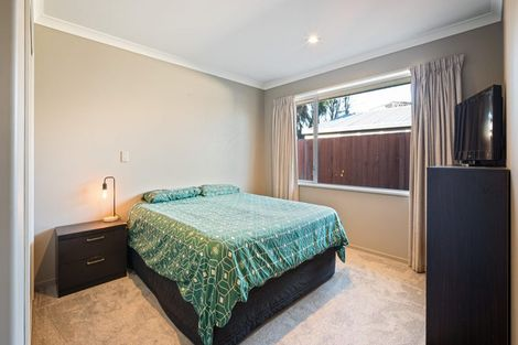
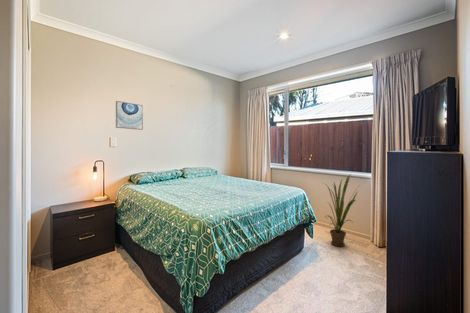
+ house plant (338, 209)
+ wall art (129, 115)
